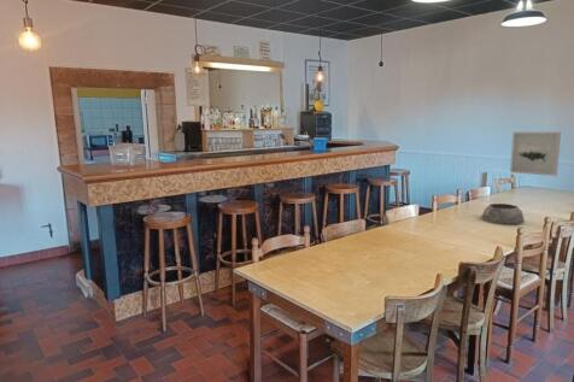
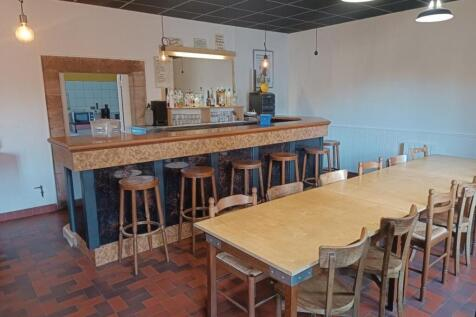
- plant pot (502, 212)
- wall art (534, 153)
